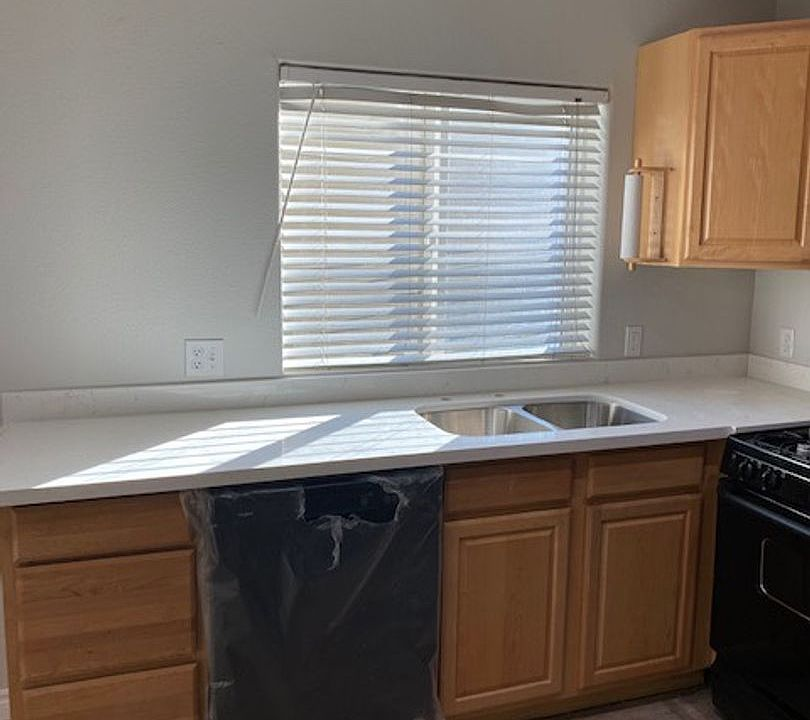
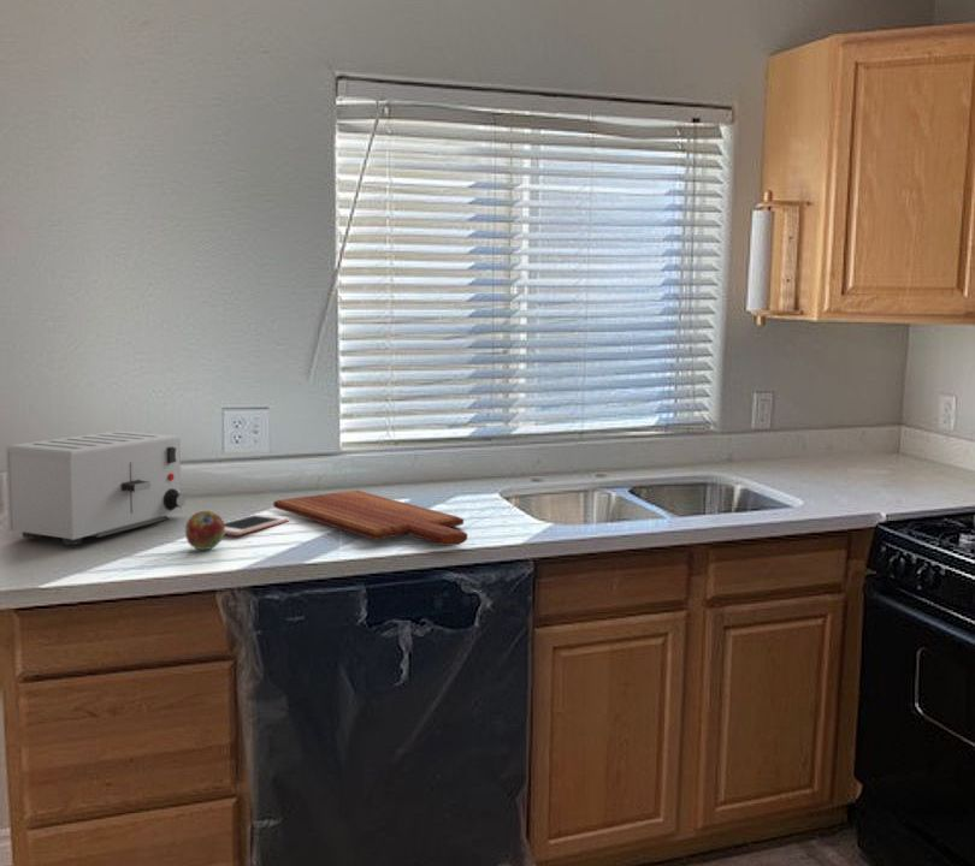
+ cell phone (249, 523)
+ toaster (102, 485)
+ fruit (205, 530)
+ cutting board (368, 514)
